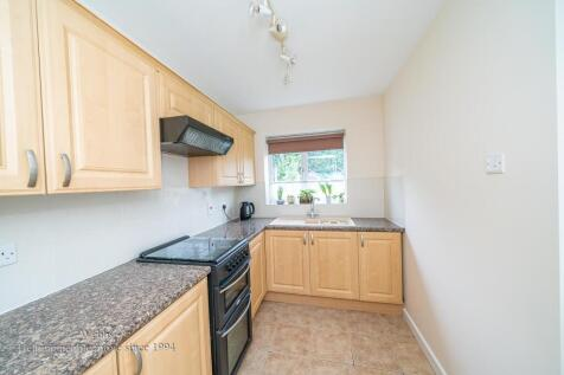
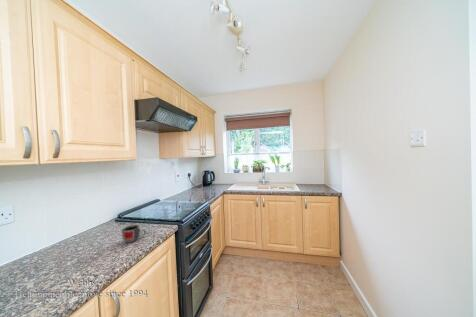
+ mug (134, 233)
